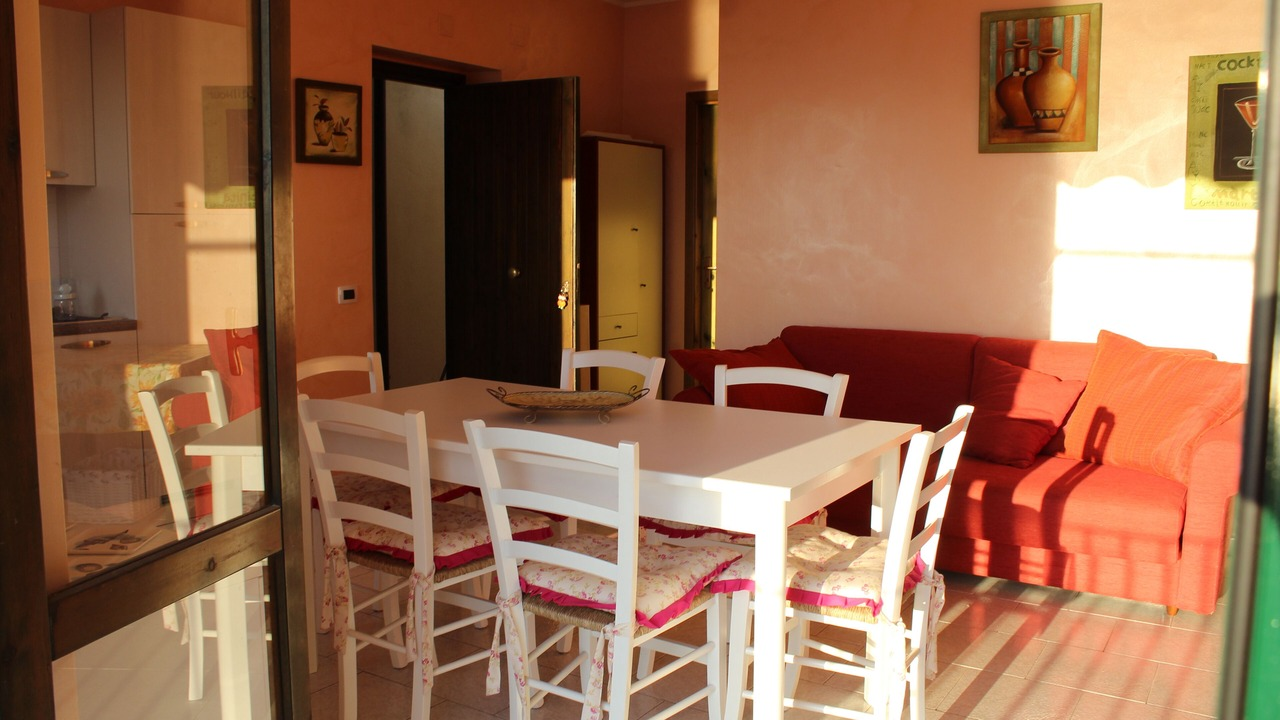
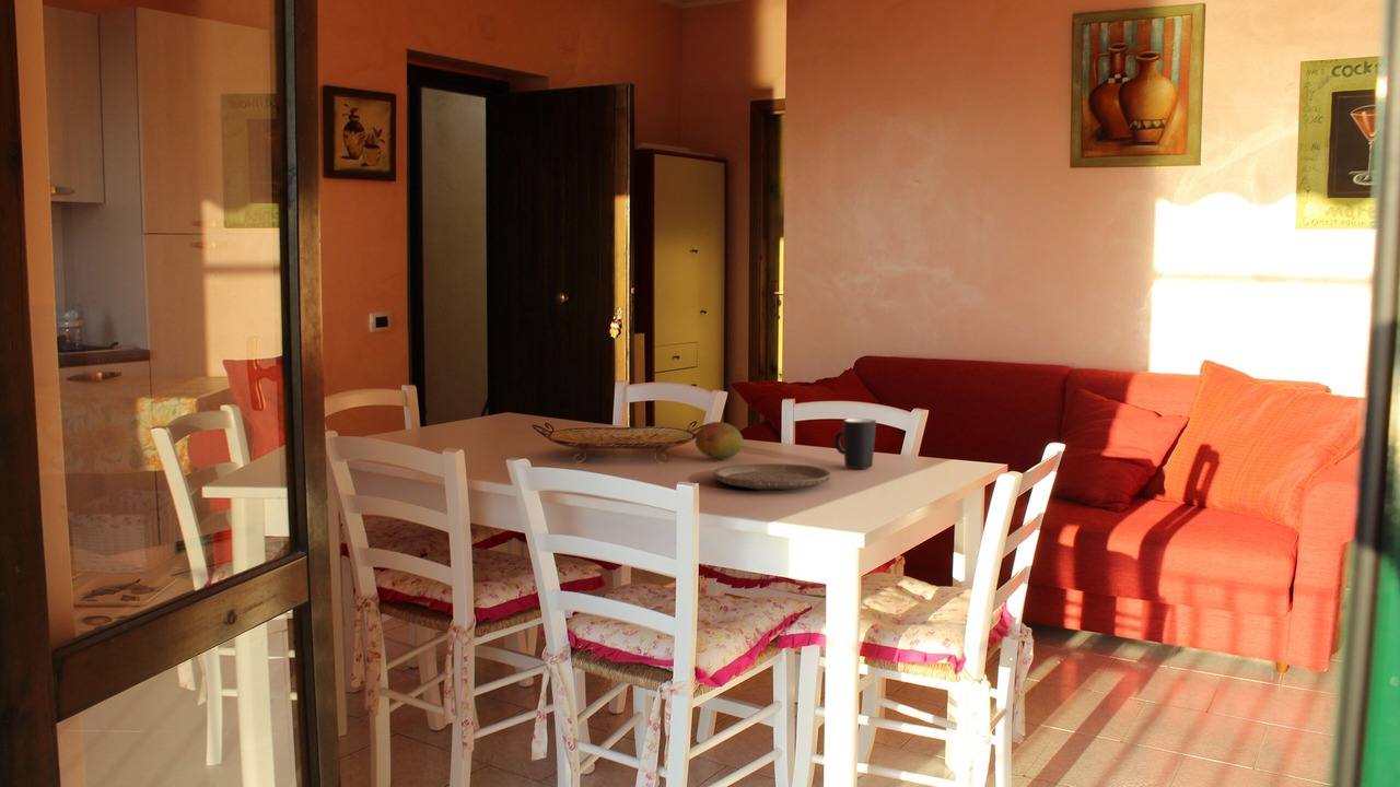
+ fruit (720, 439)
+ plate (771, 477)
+ mug (853, 443)
